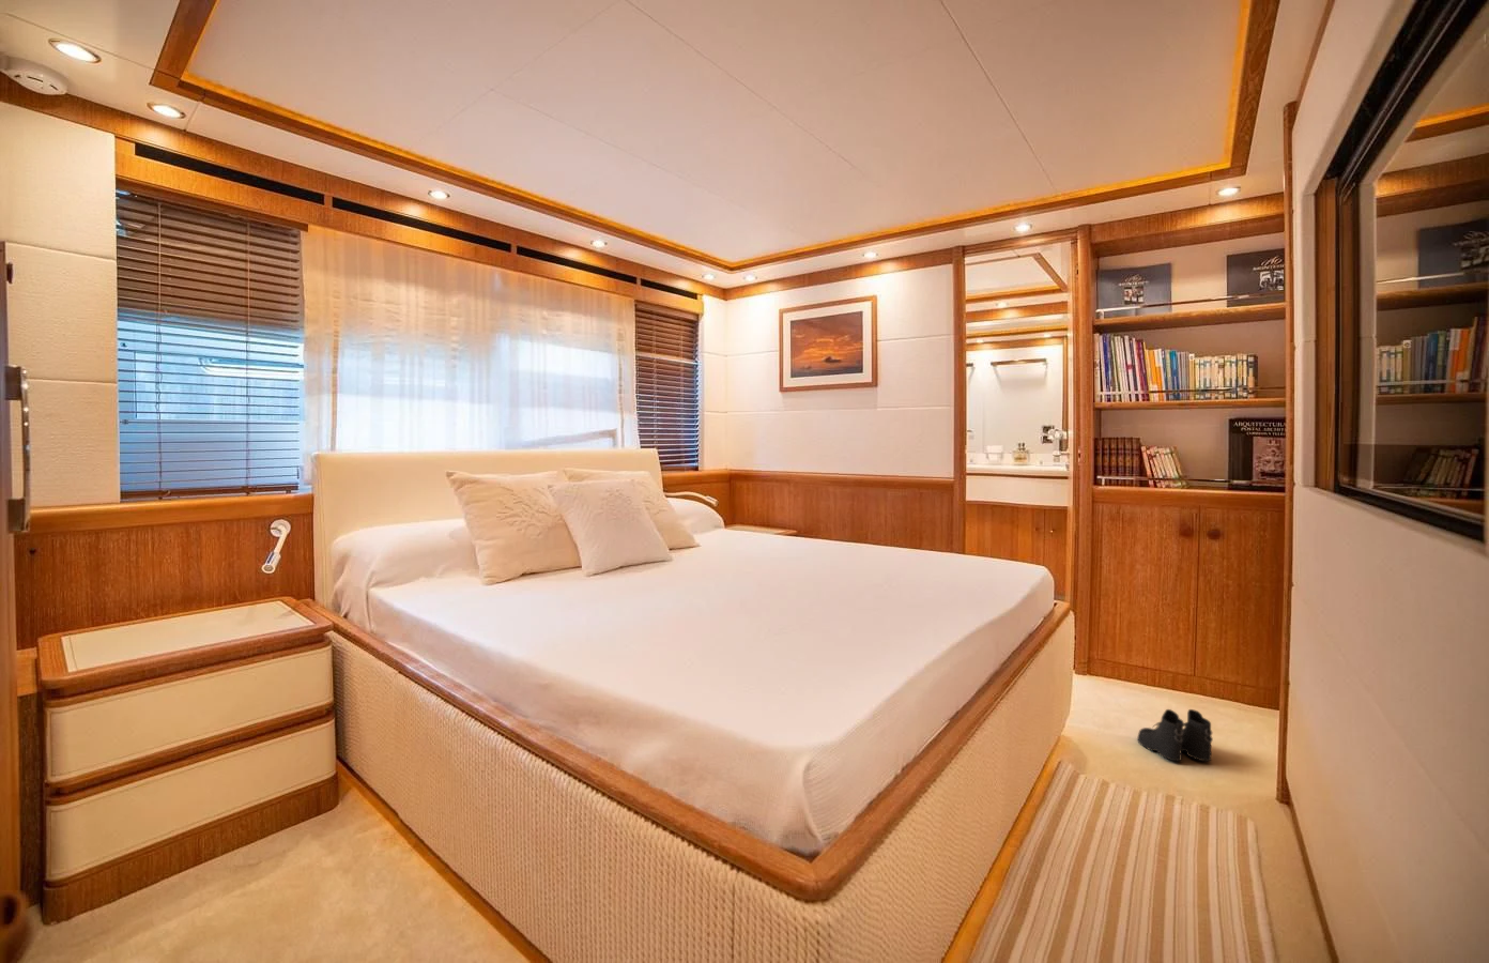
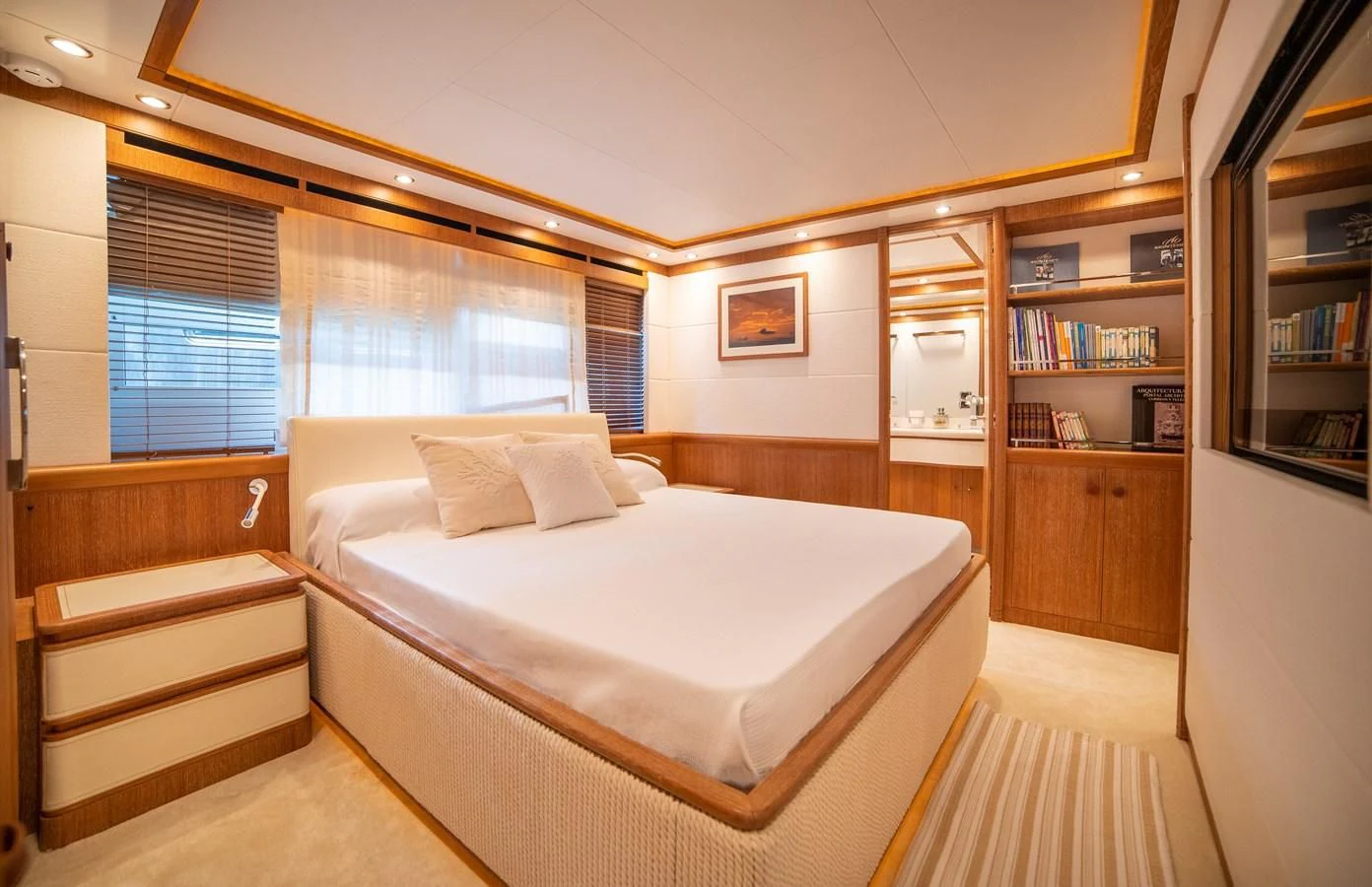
- boots (1173, 728)
